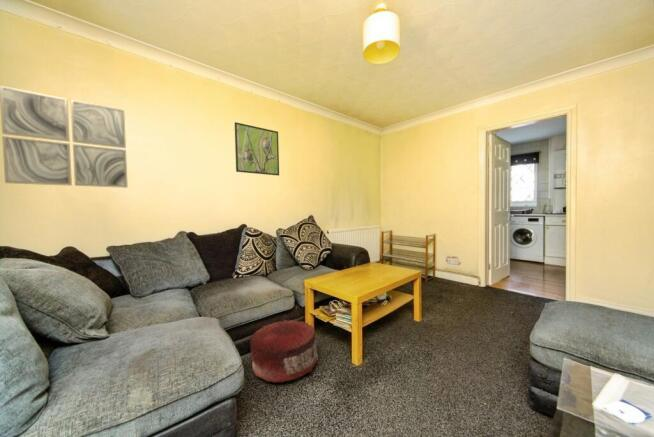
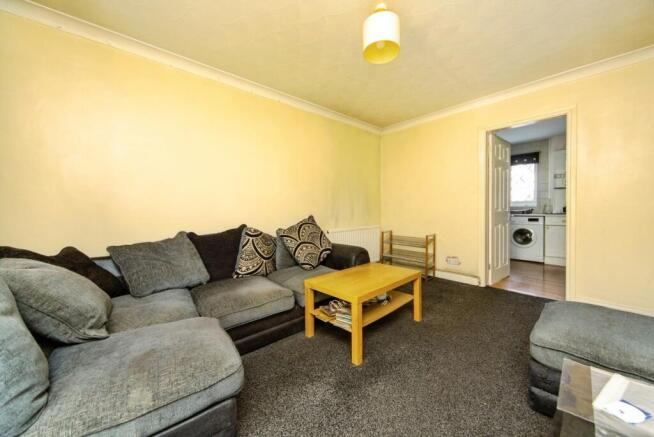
- wall art (69, 141)
- pouf (285, 345)
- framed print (258, 150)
